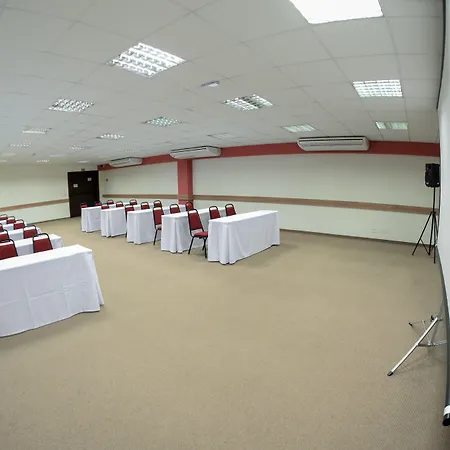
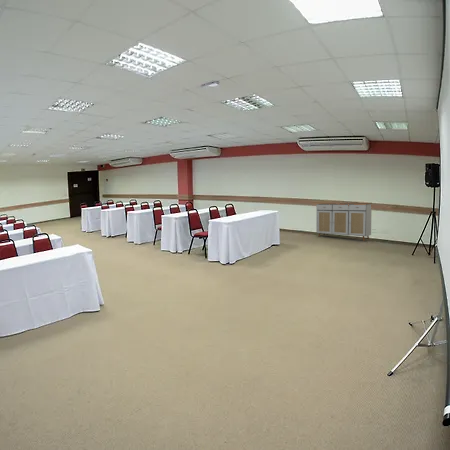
+ sideboard (342, 220)
